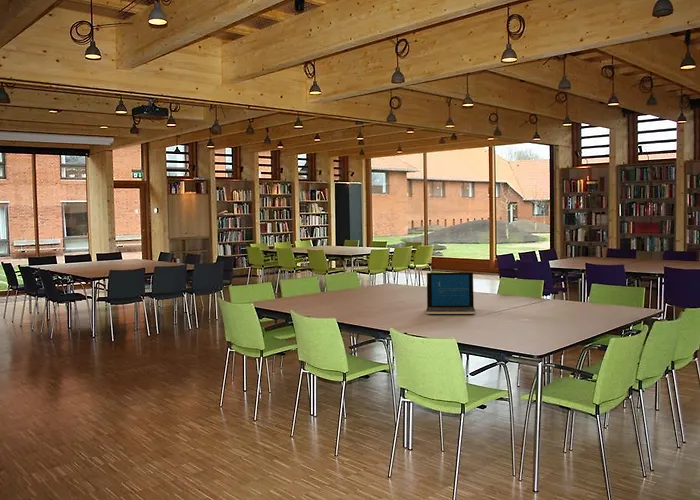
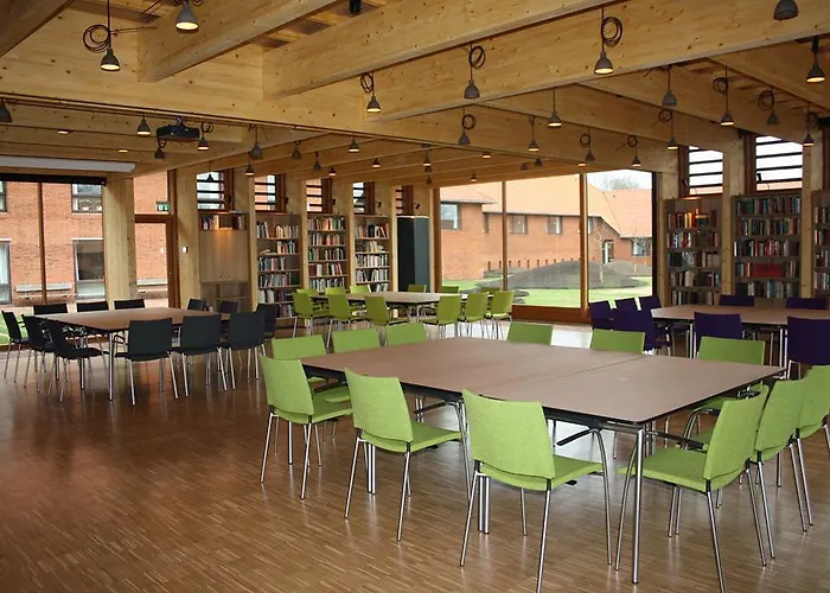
- laptop (450, 292)
